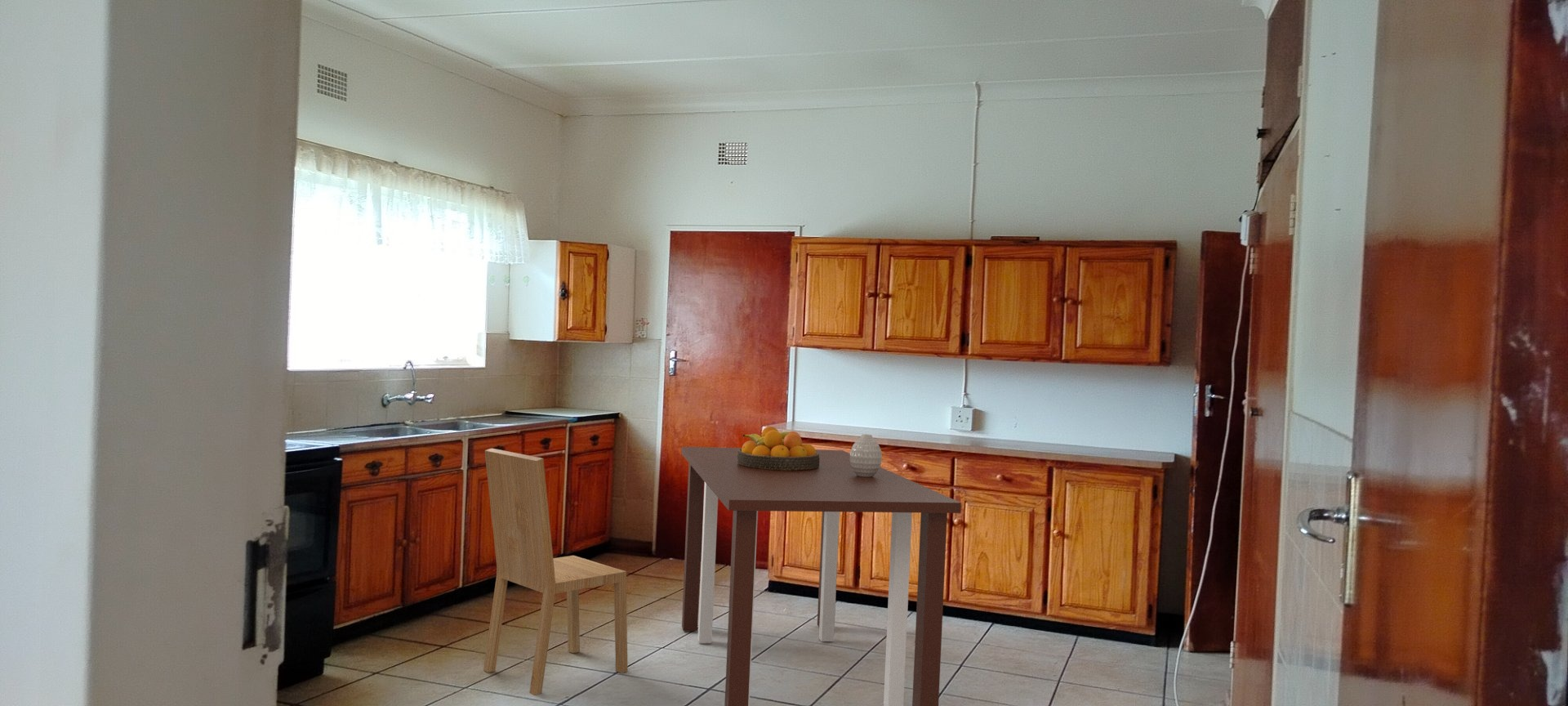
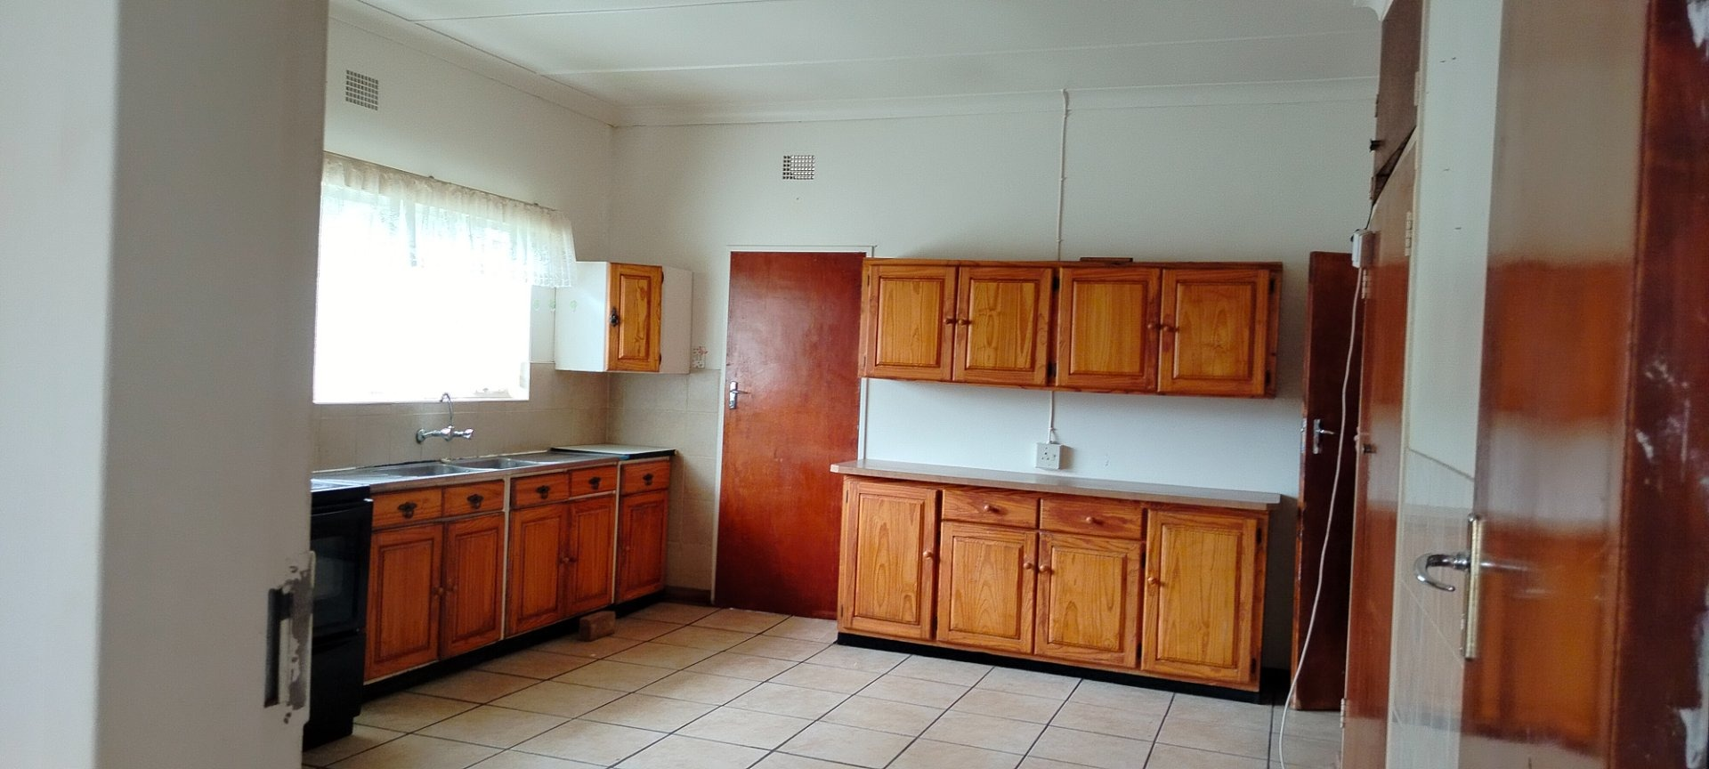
- fruit bowl (778, 446)
- vase (866, 454)
- dining table (819, 574)
- dining chair (557, 561)
